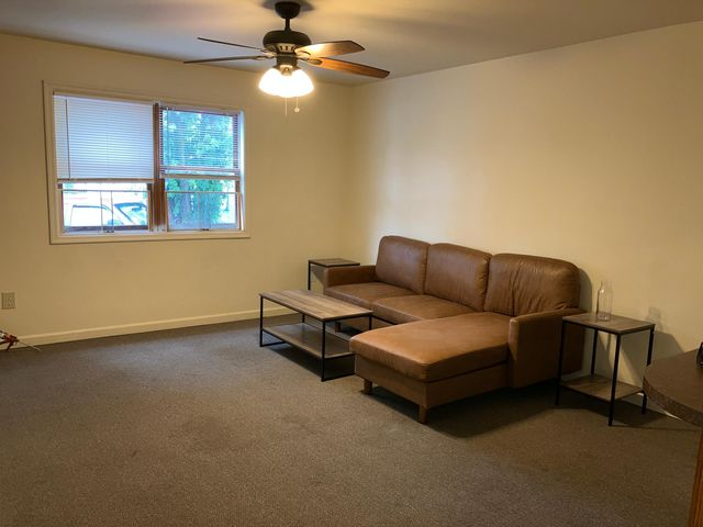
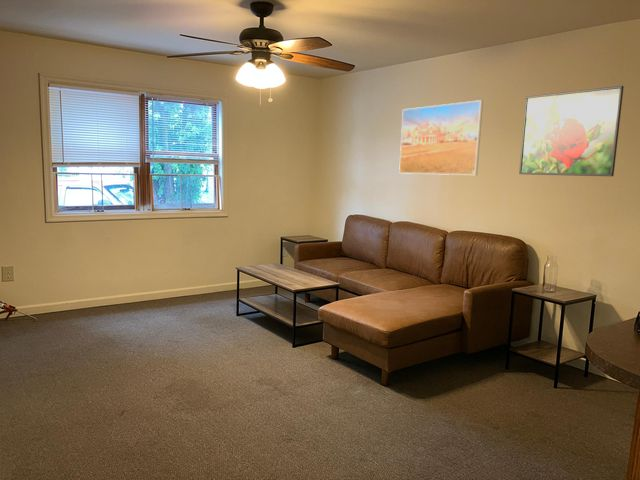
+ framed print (437, 140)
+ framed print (566, 133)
